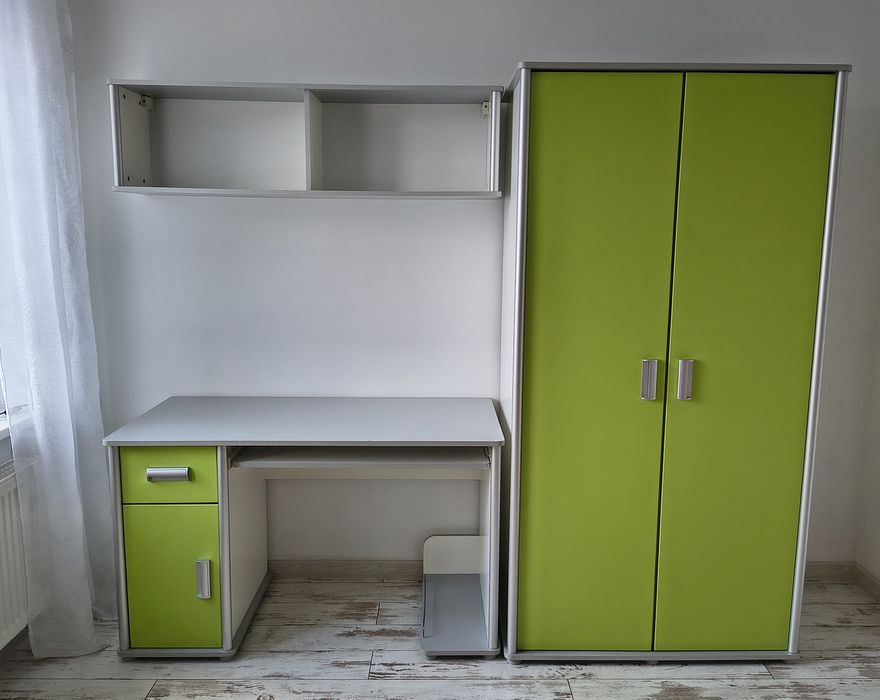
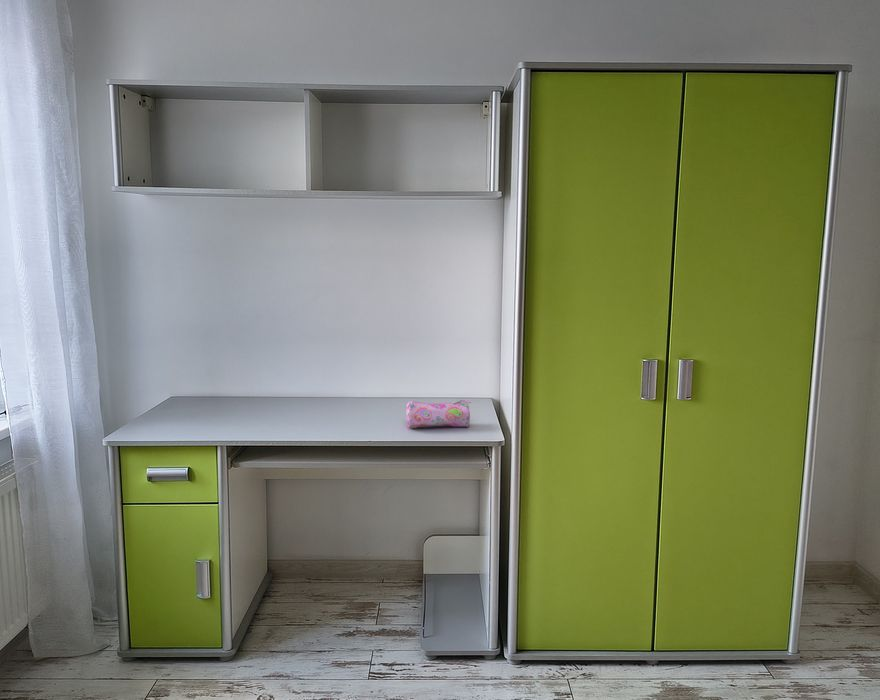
+ pencil case (438, 413)
